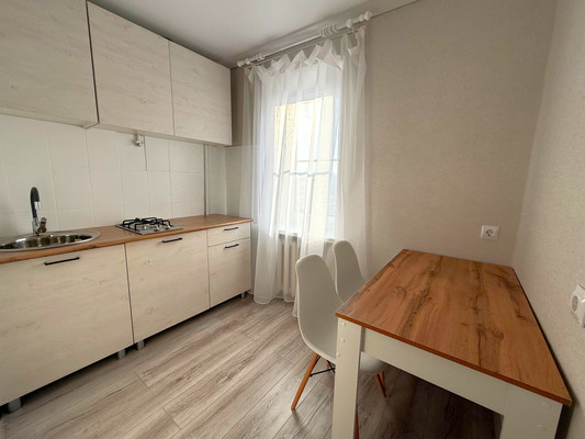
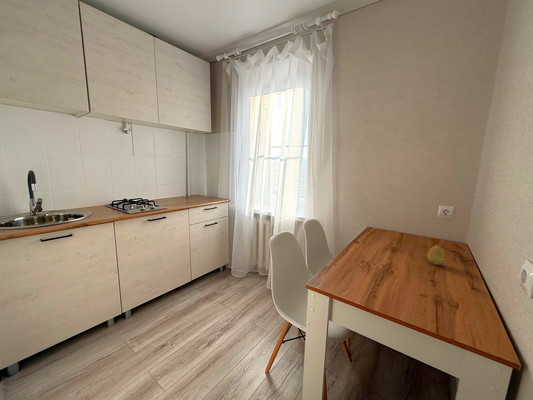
+ fruit (437, 253)
